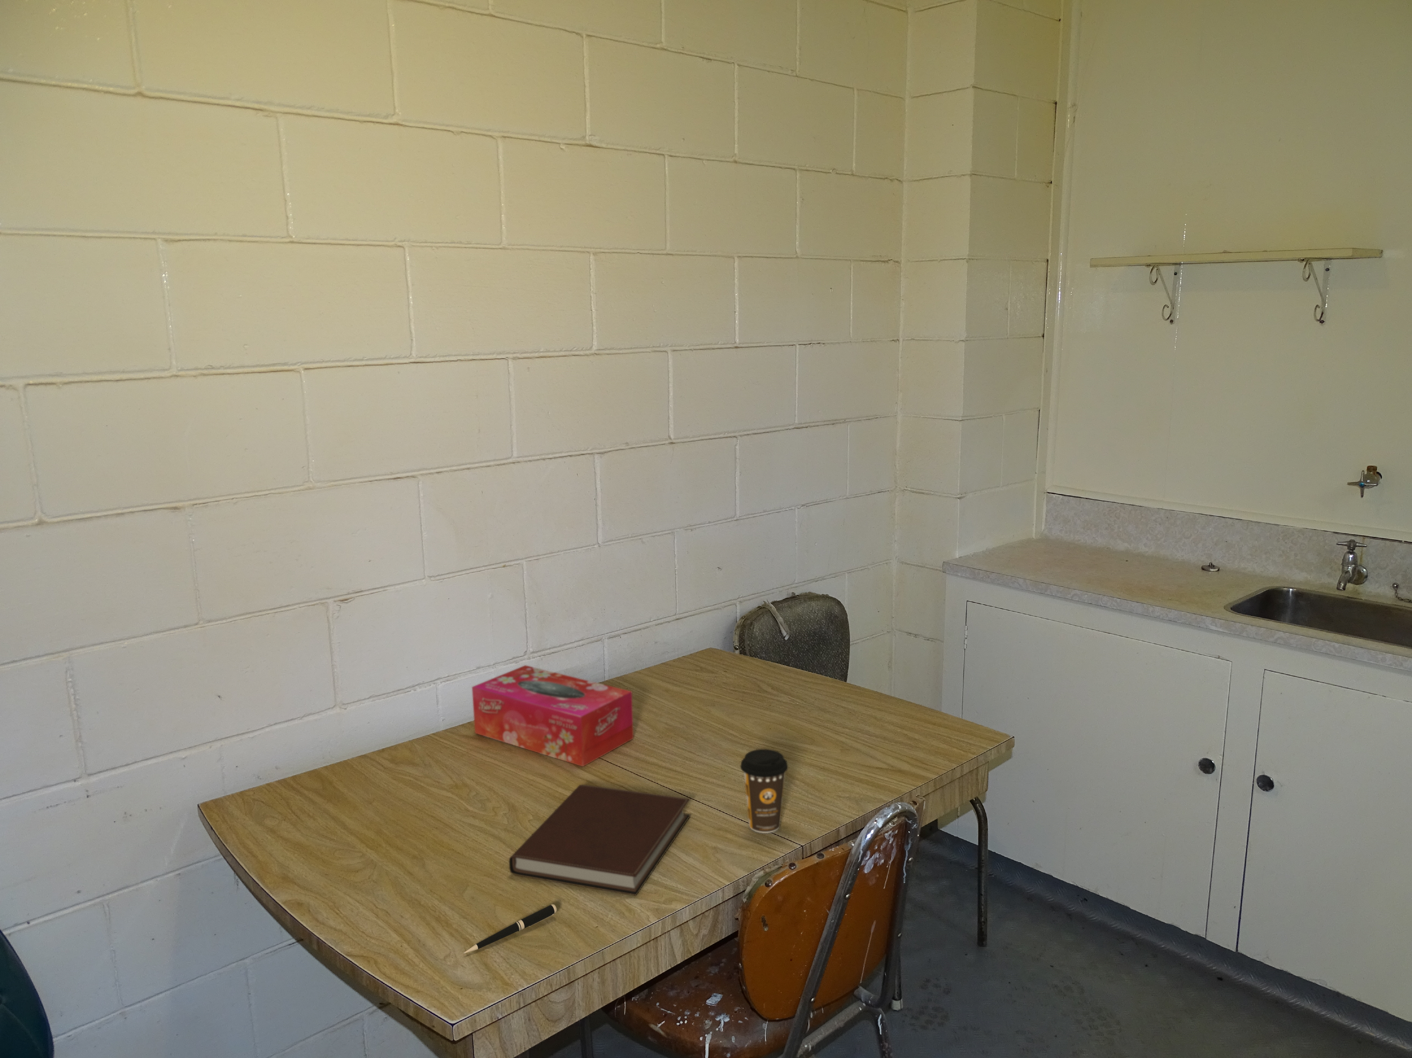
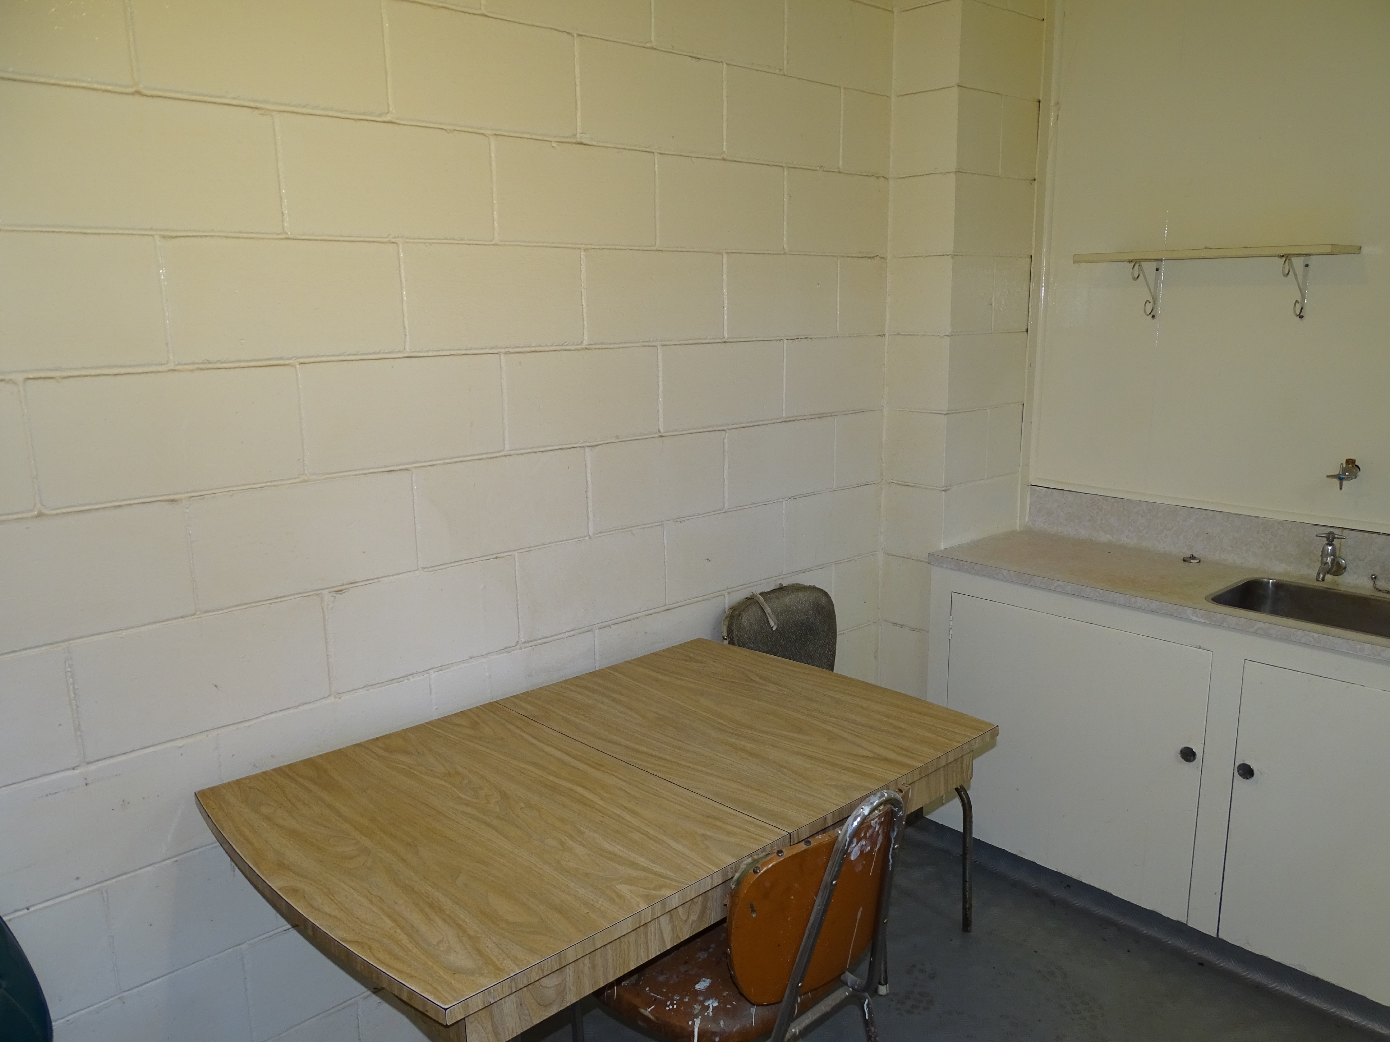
- notebook (605, 835)
- pen (510, 928)
- tissue box (553, 712)
- coffee cup (764, 791)
